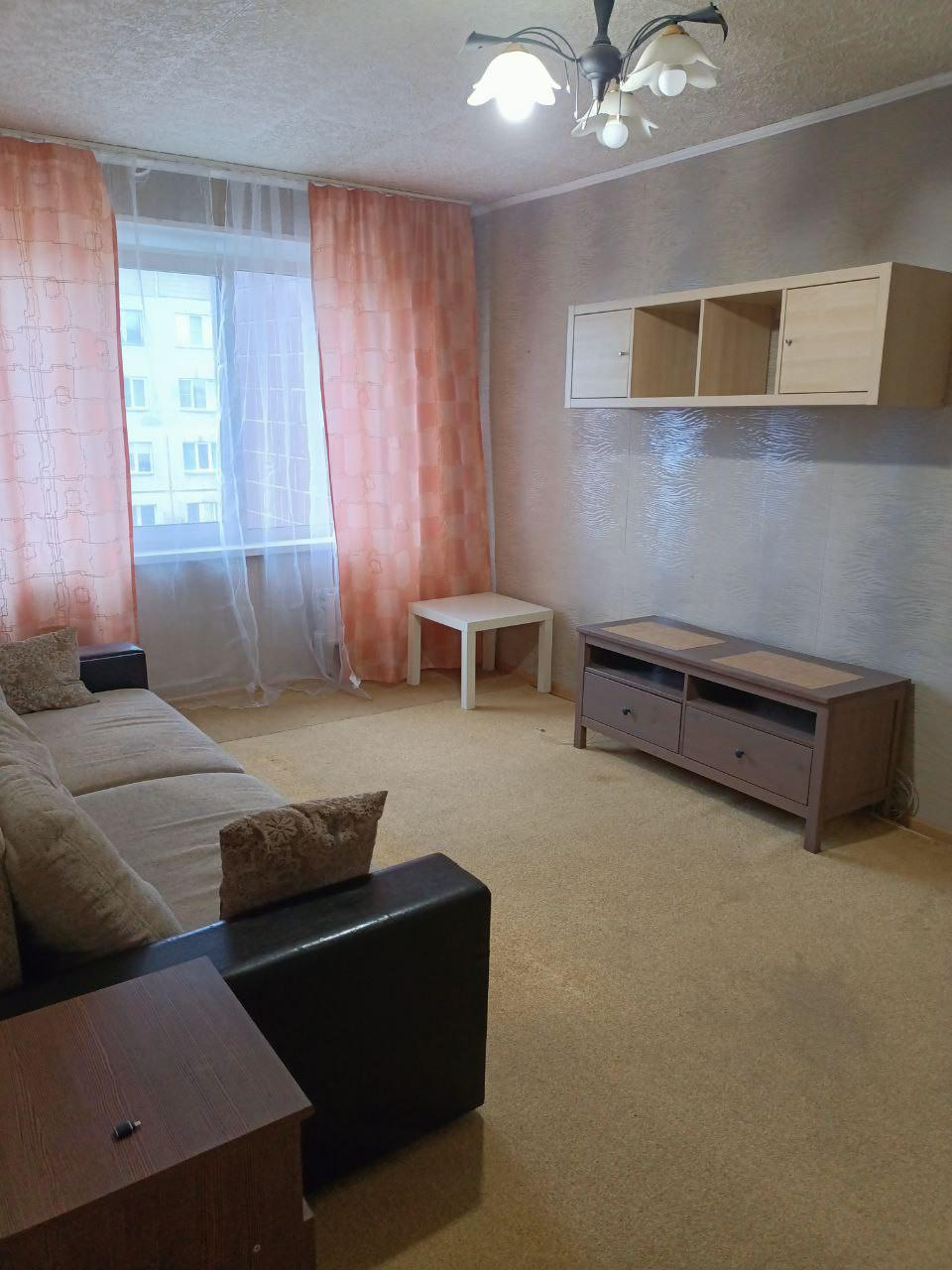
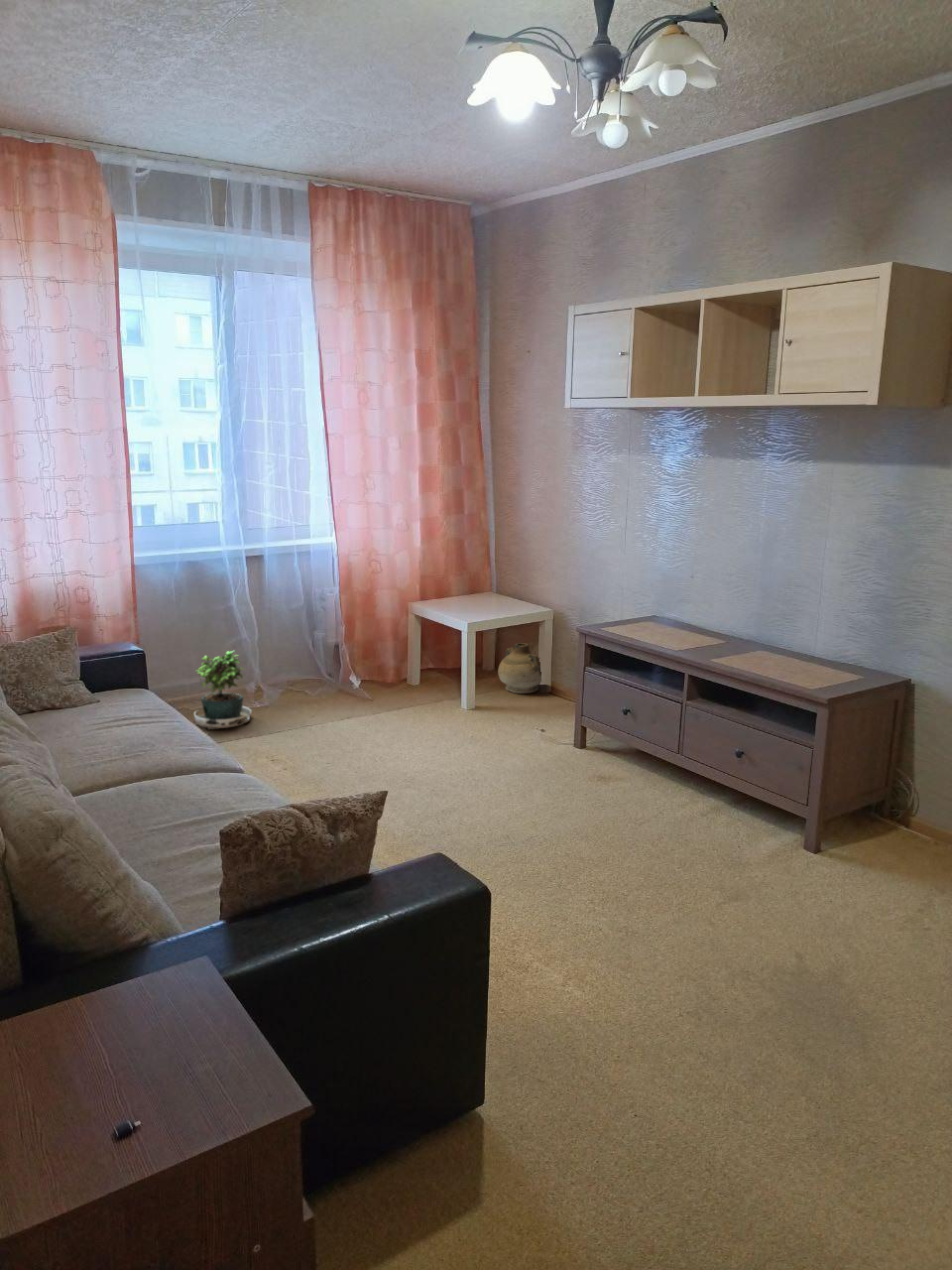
+ ceramic jug (522, 666)
+ potted plant (220, 687)
